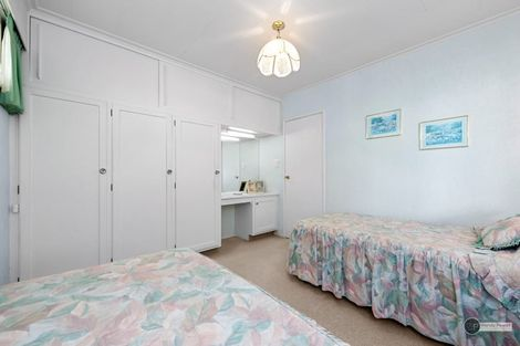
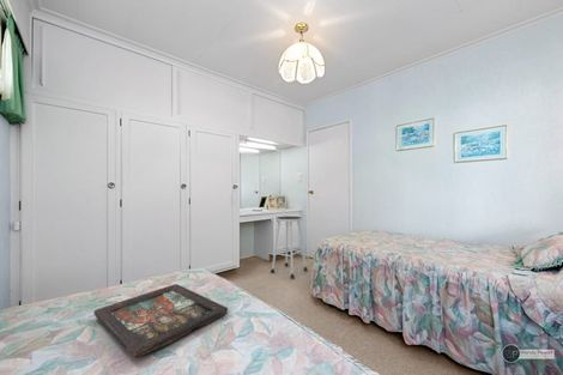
+ decorative tray (161, 312)
+ stool (290, 244)
